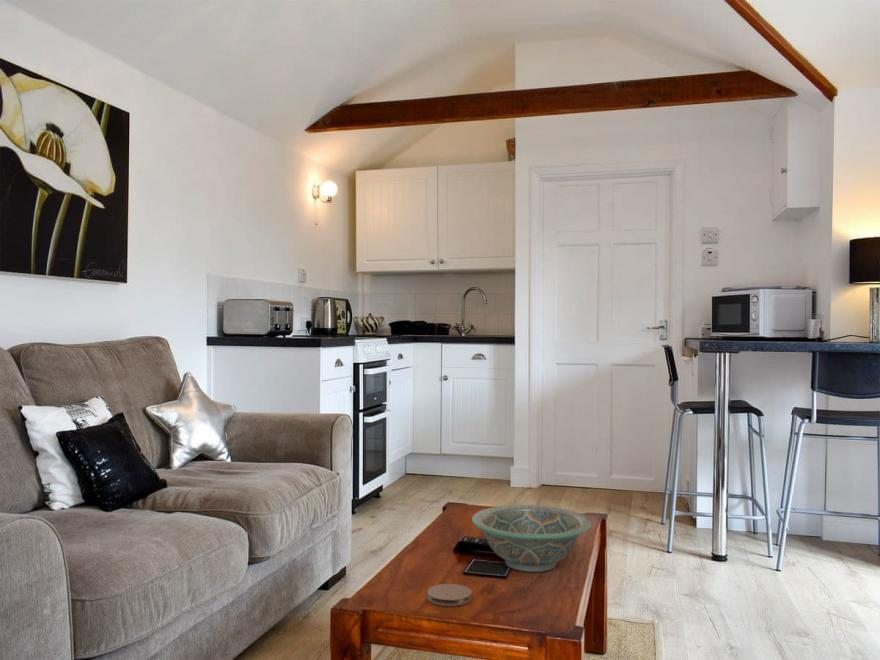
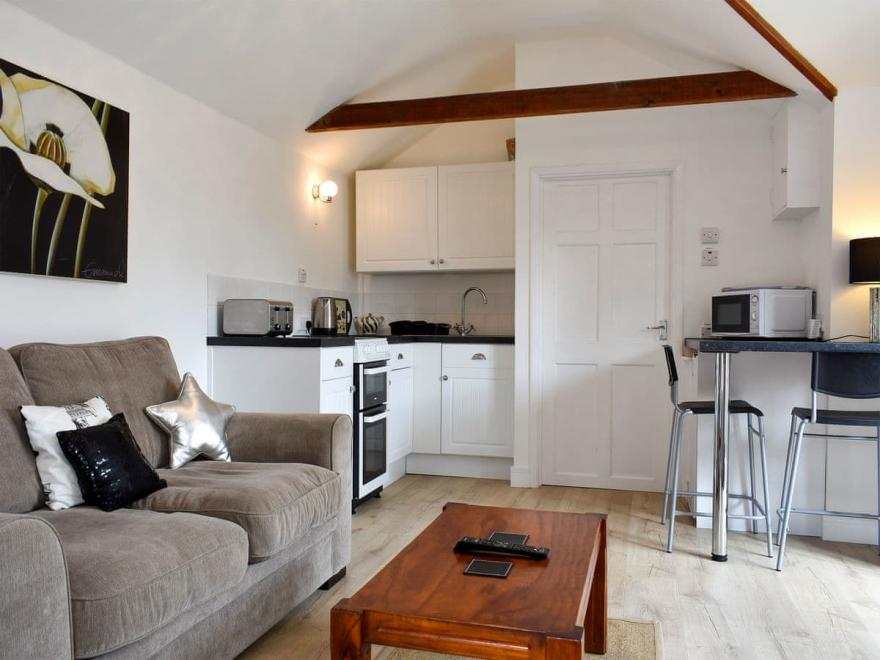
- decorative bowl (530, 541)
- coaster (449, 594)
